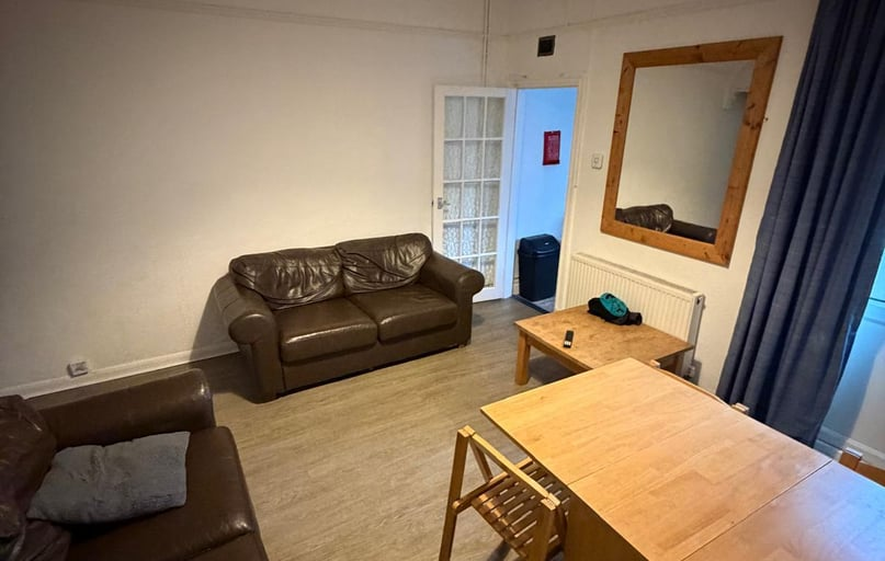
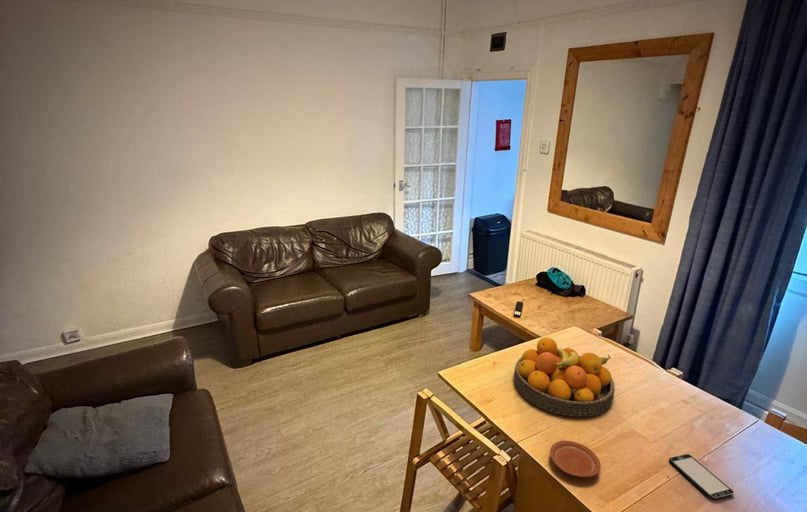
+ fruit bowl (564, 368)
+ plate (574, 461)
+ smartphone (700, 475)
